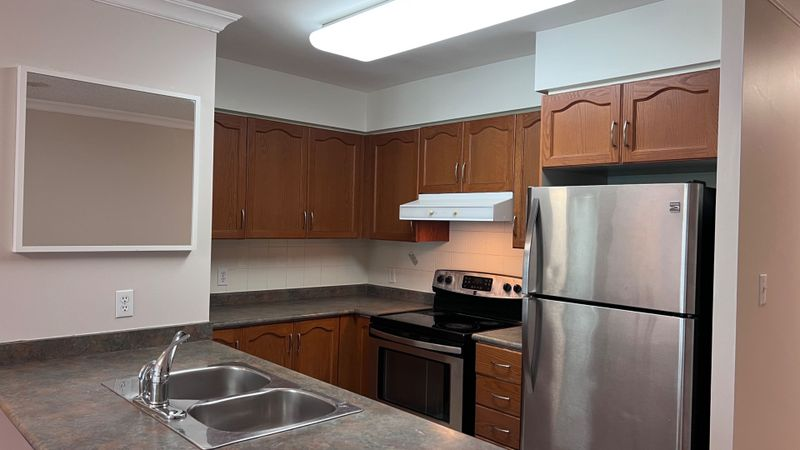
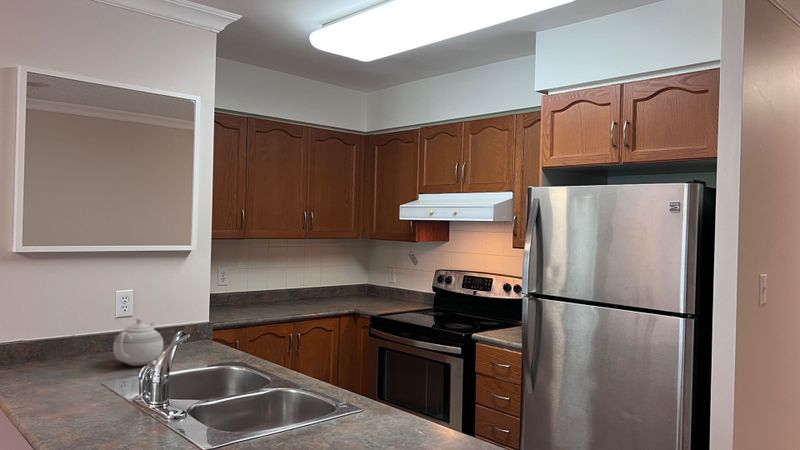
+ teapot (138, 341)
